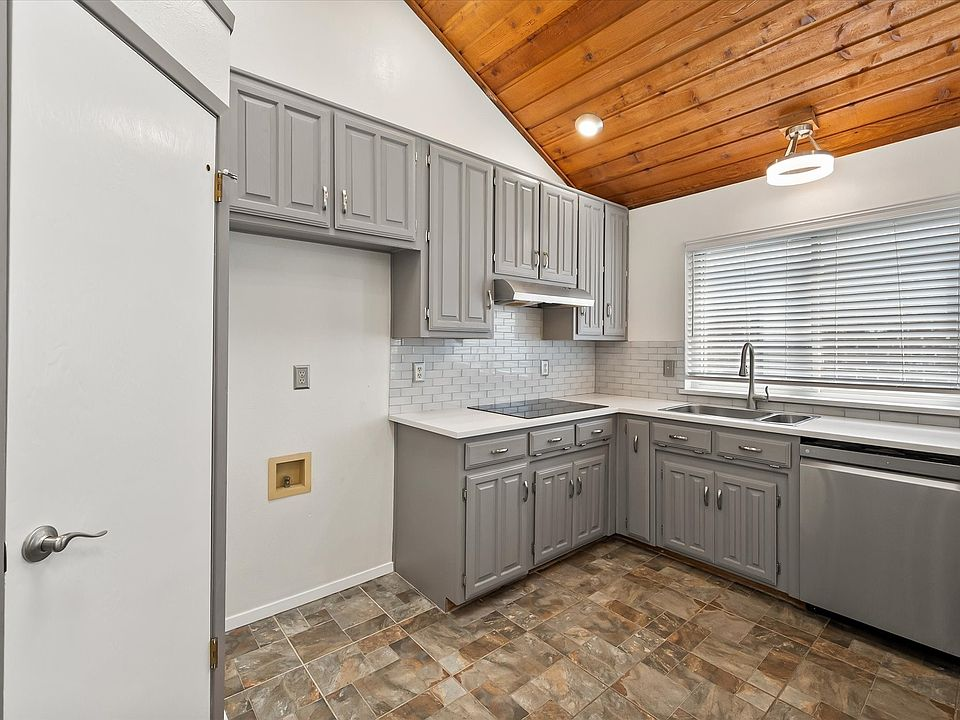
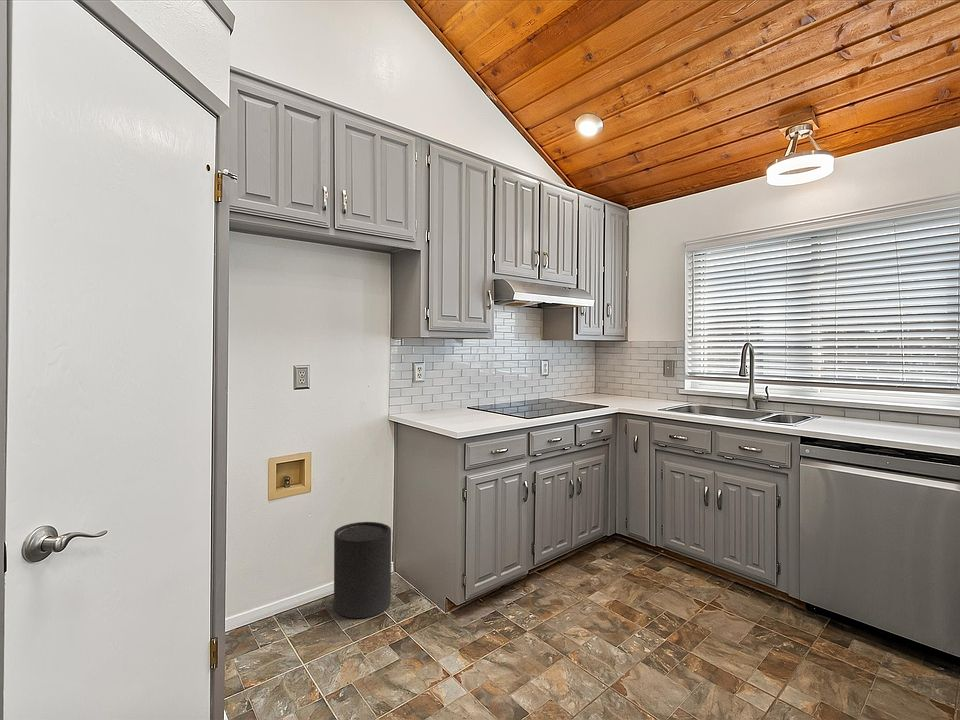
+ trash can (362, 567)
